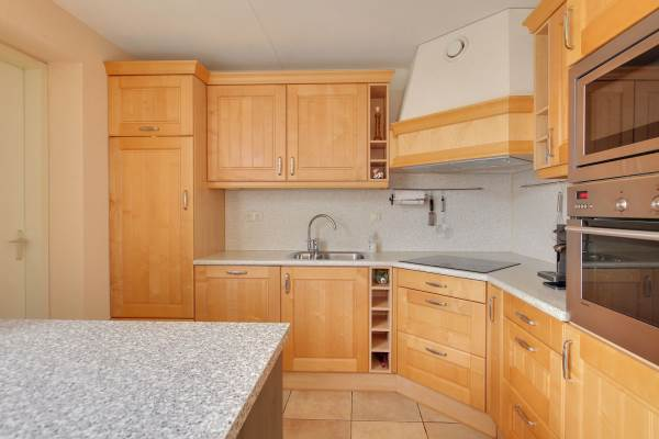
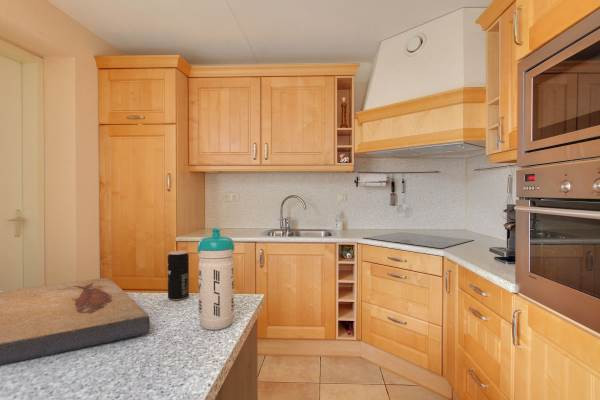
+ beverage can (178, 274)
+ water bottle (216, 276)
+ fish fossil (66, 309)
